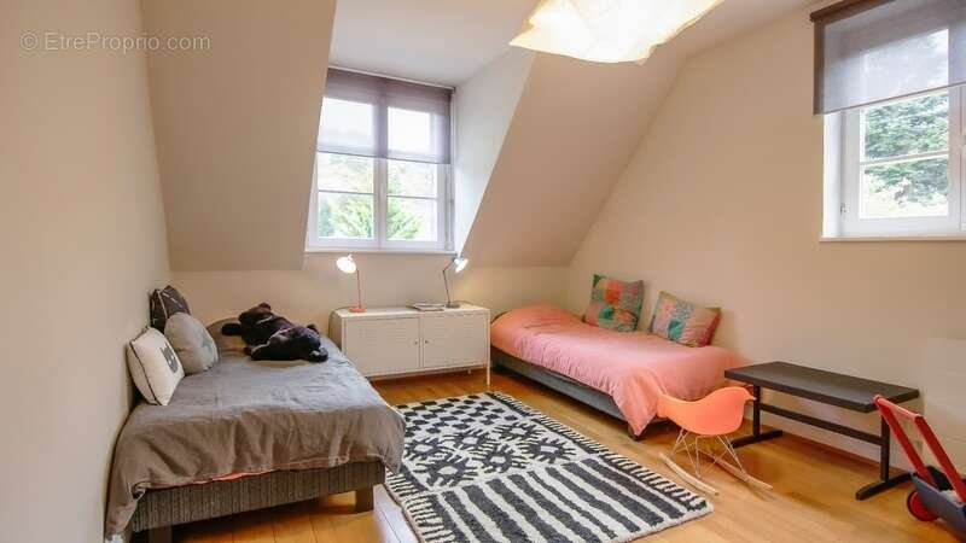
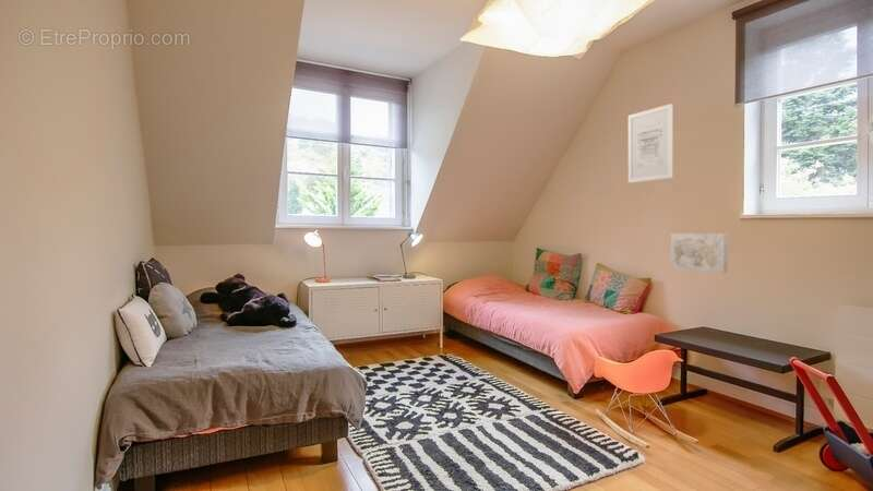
+ wall art (697, 252)
+ wall art (649, 145)
